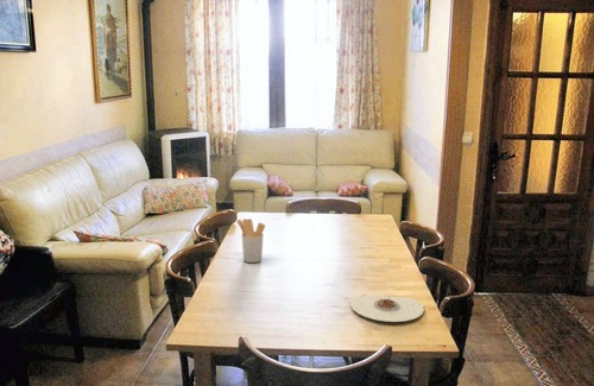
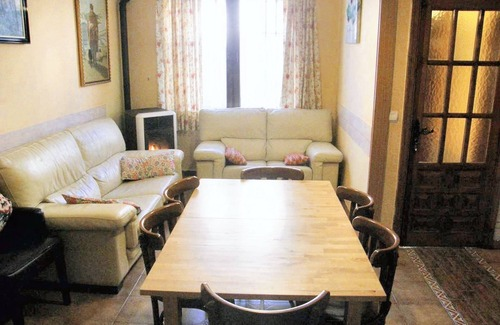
- plate (386, 302)
- utensil holder (249, 239)
